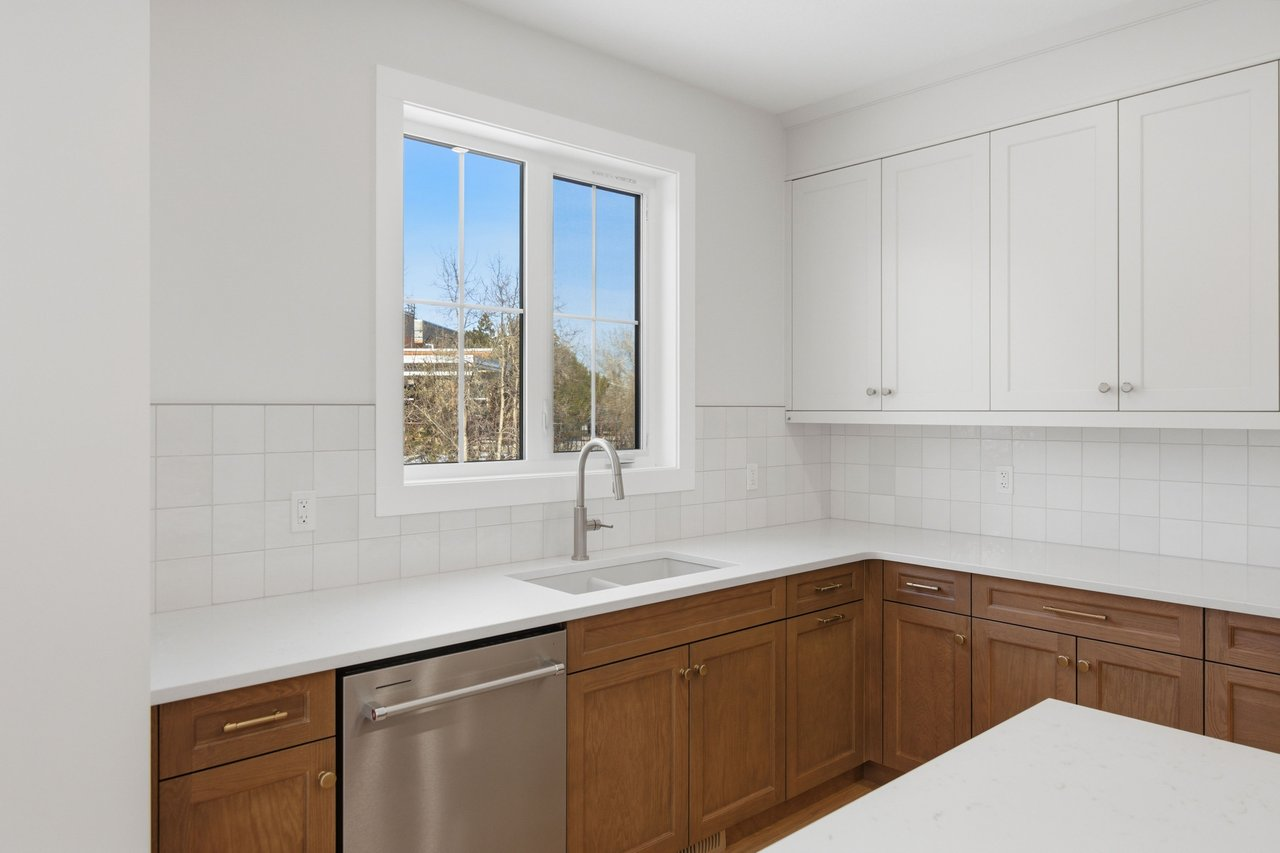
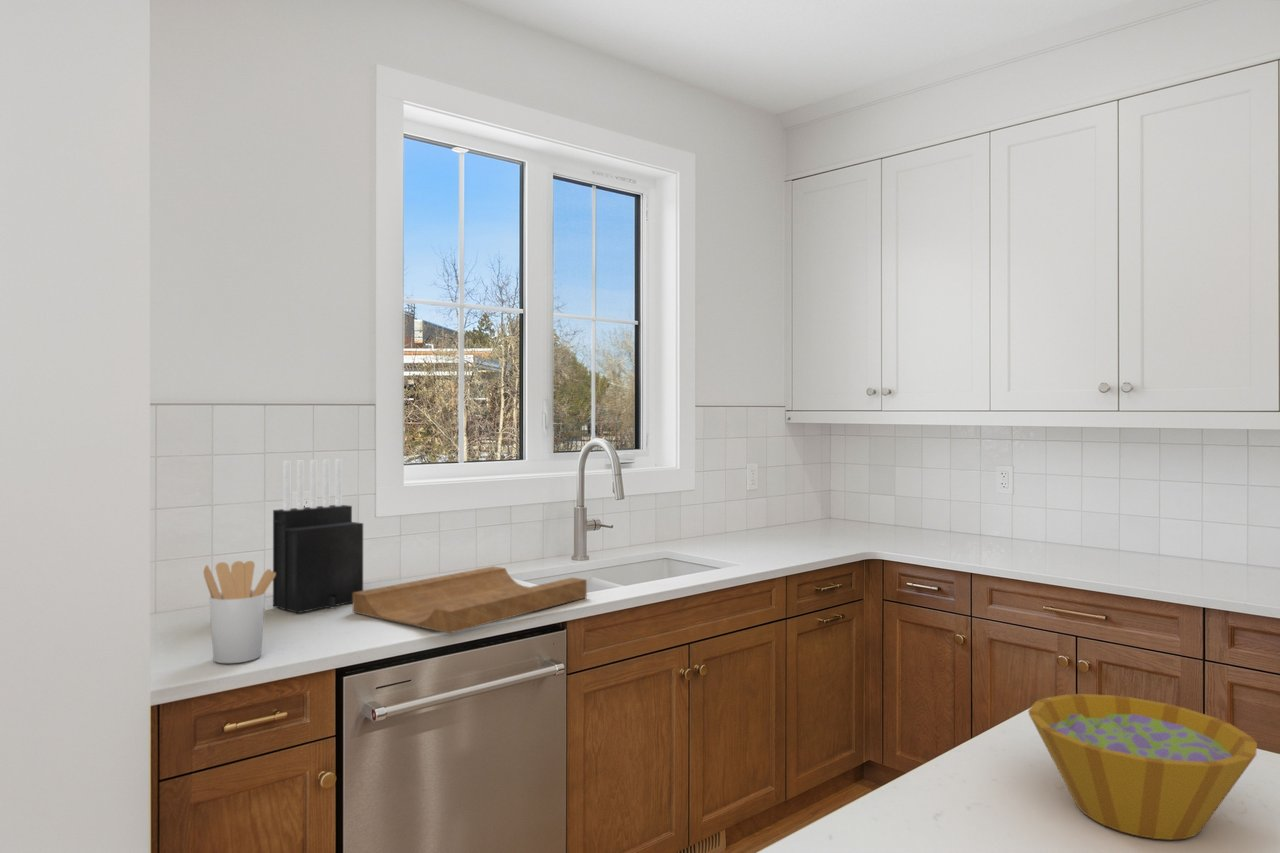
+ cutting board (474, 595)
+ utensil holder (236, 608)
+ knife block (321, 532)
+ bowl (1136, 769)
